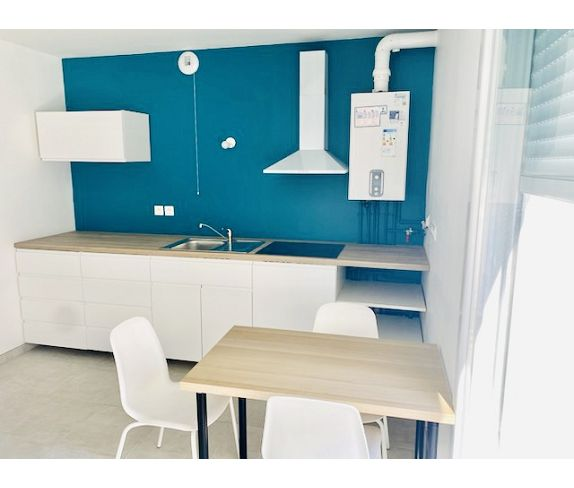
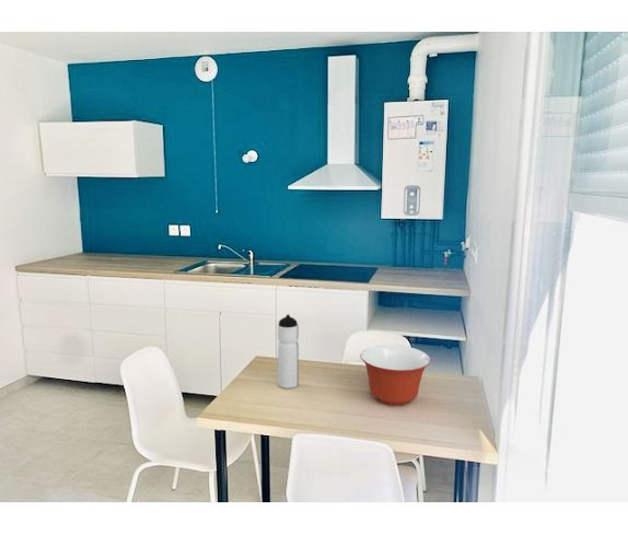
+ water bottle (288, 349)
+ mixing bowl (394, 376)
